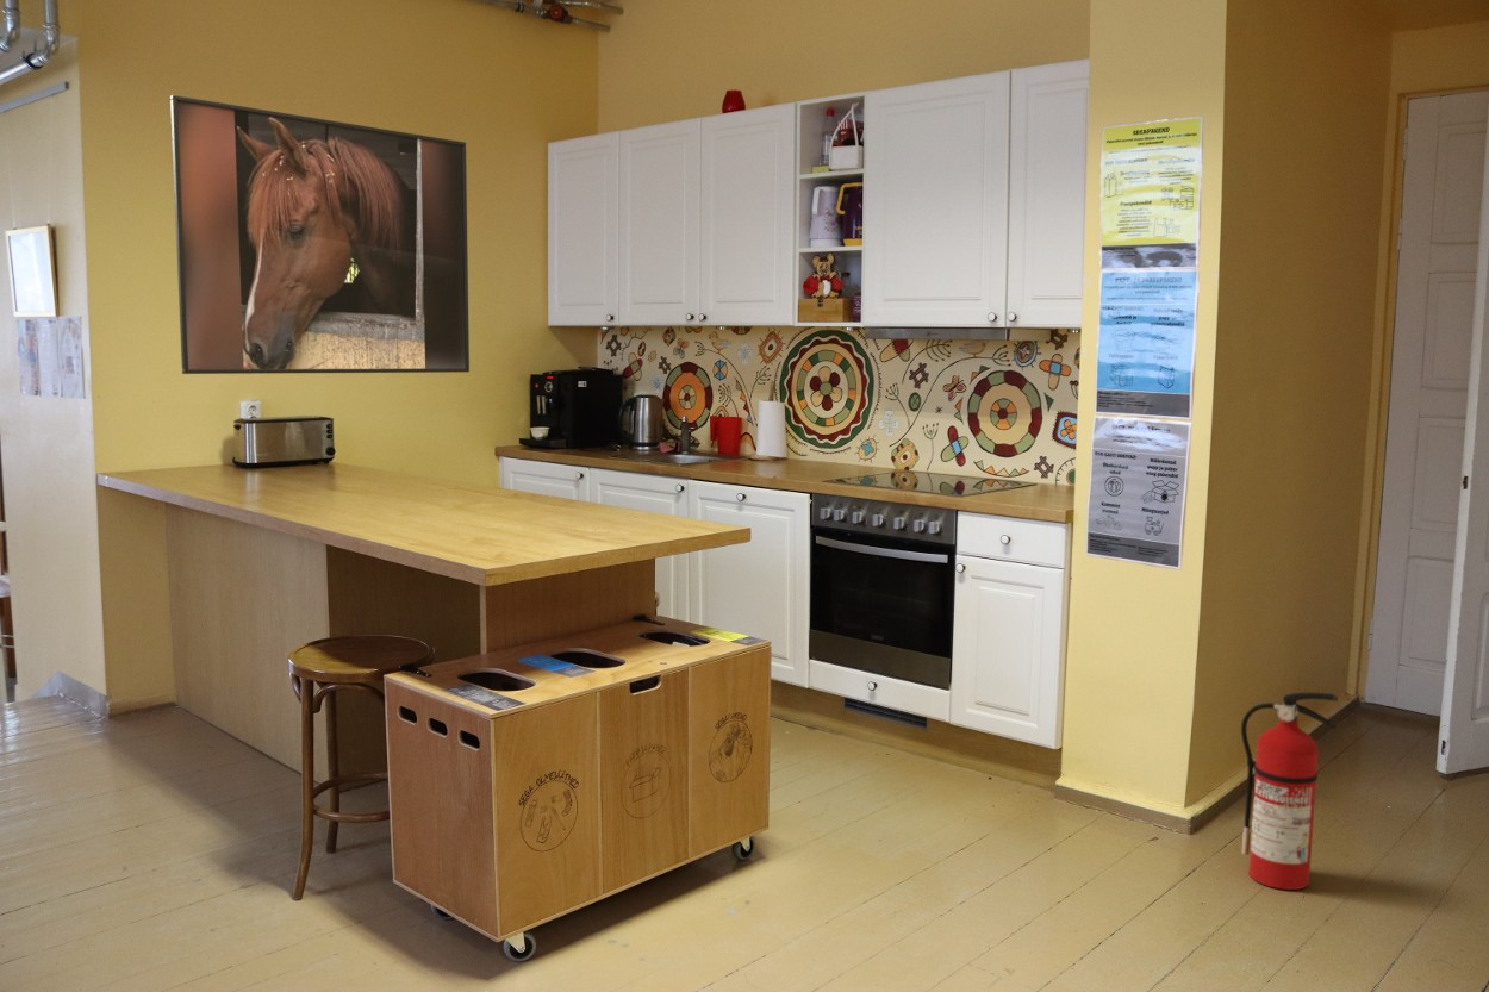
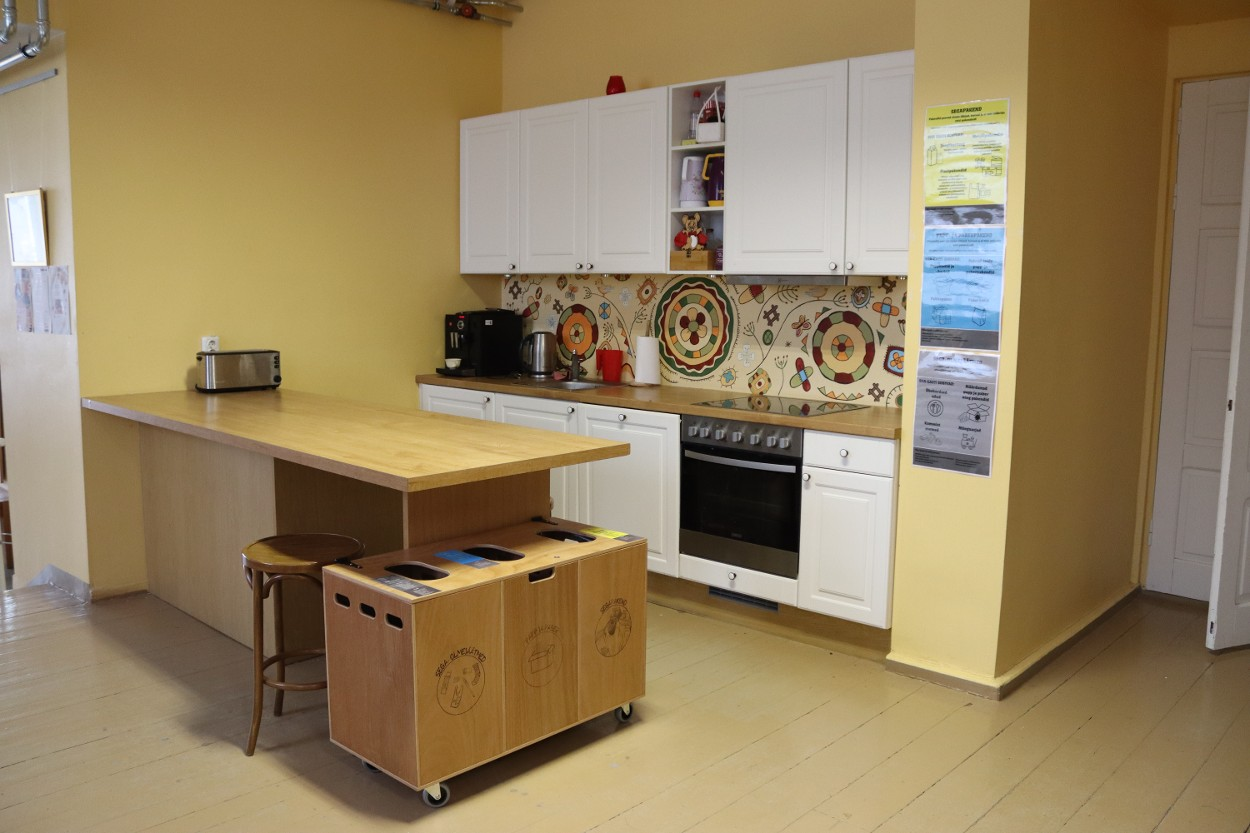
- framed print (335, 248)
- fire extinguisher (1283, 782)
